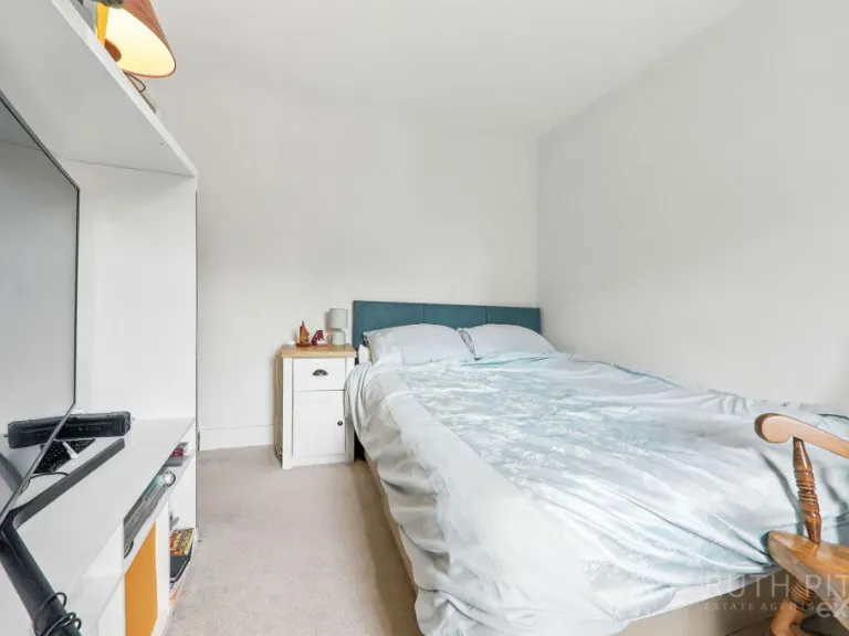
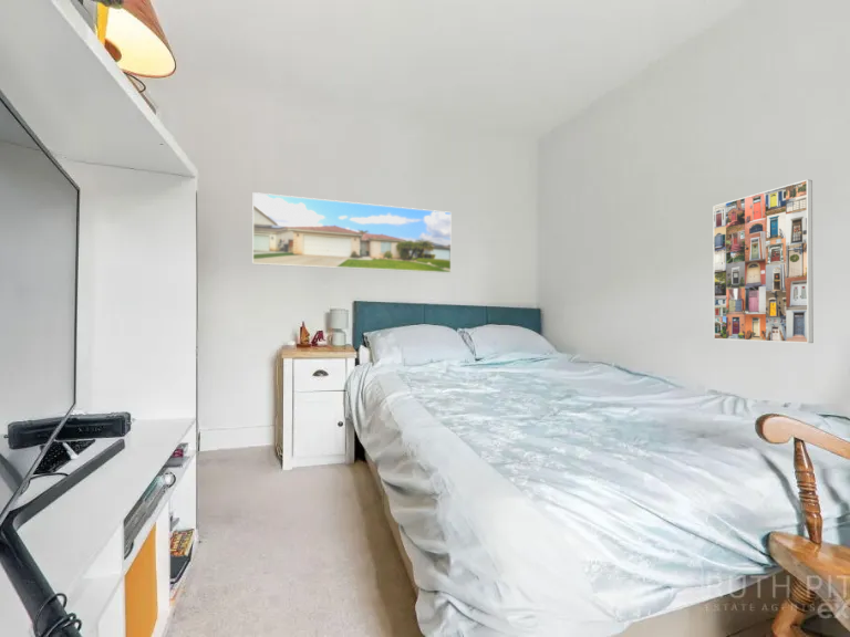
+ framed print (359, 236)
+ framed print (757, 267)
